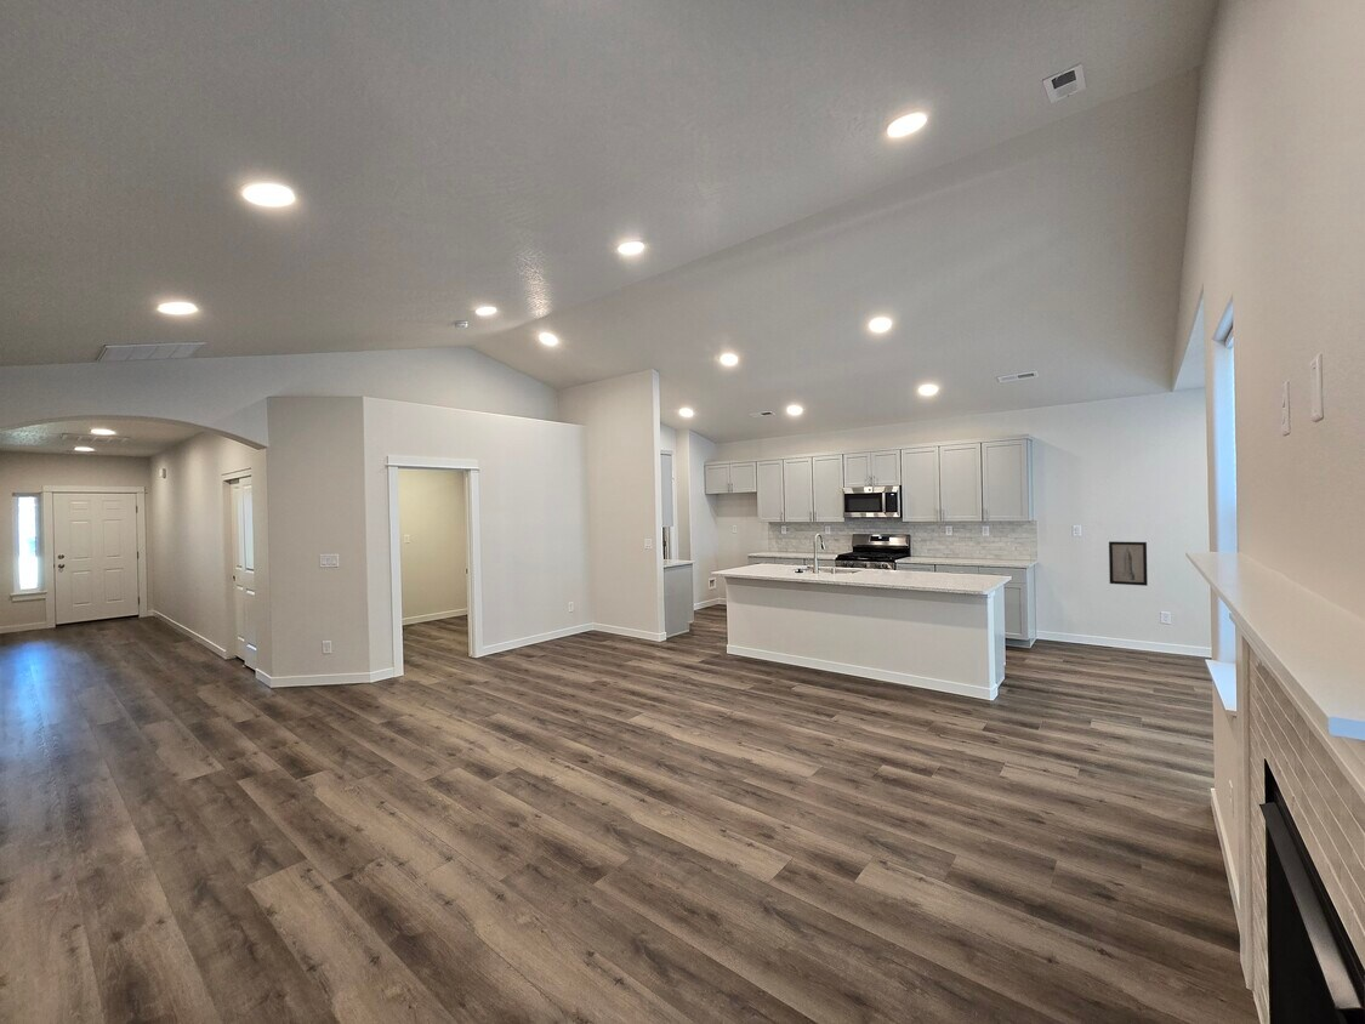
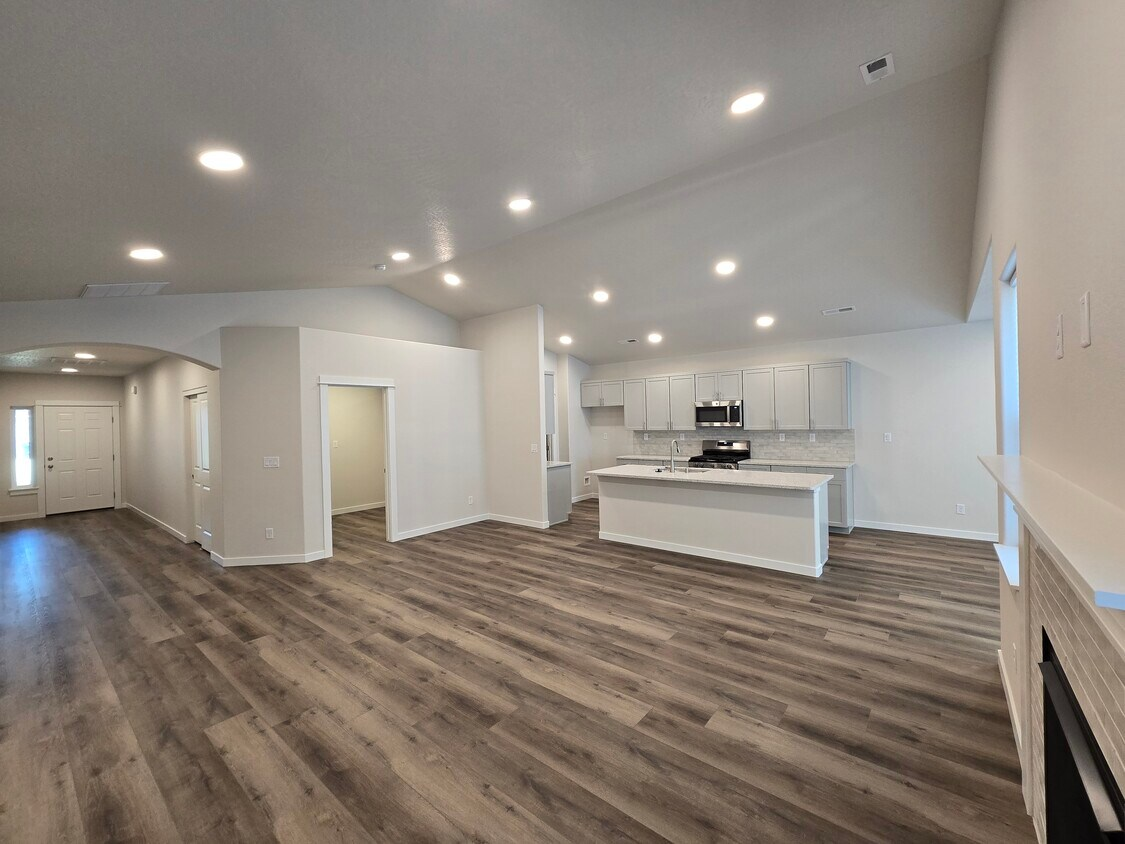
- wall art (1127, 563)
